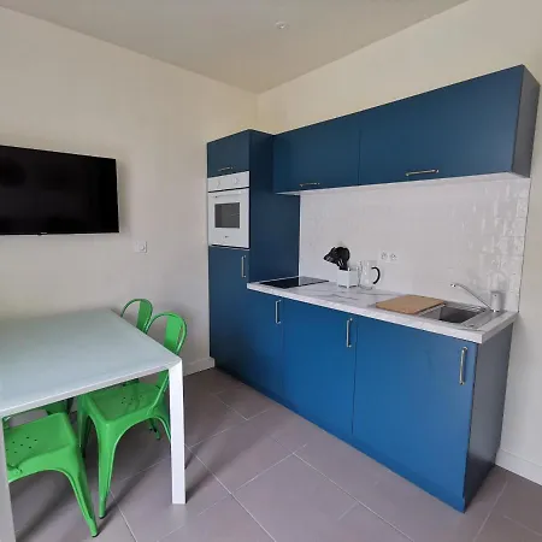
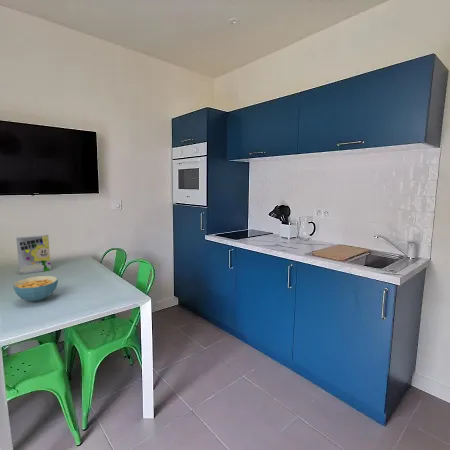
+ cereal bowl (36, 290)
+ cereal box (34, 253)
